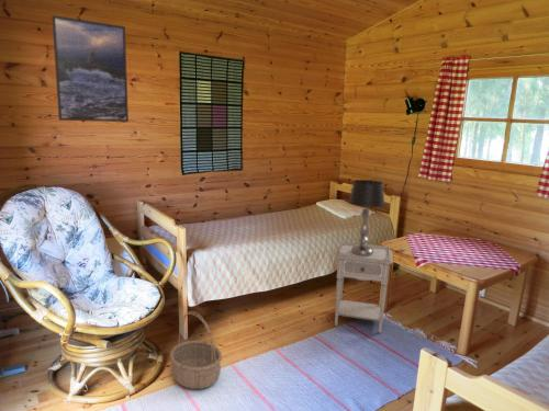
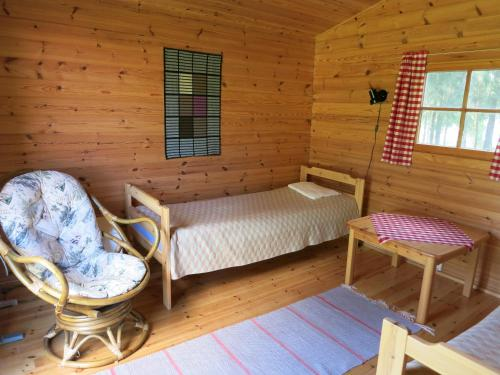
- basket (195, 345)
- table lamp (365, 217)
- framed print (92, 71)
- nightstand (361, 279)
